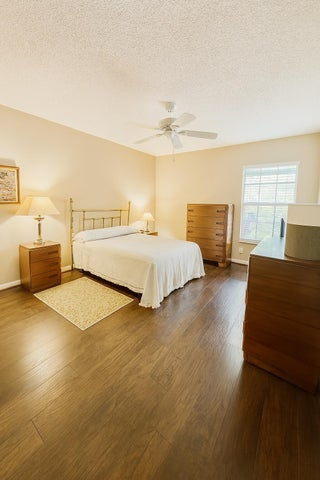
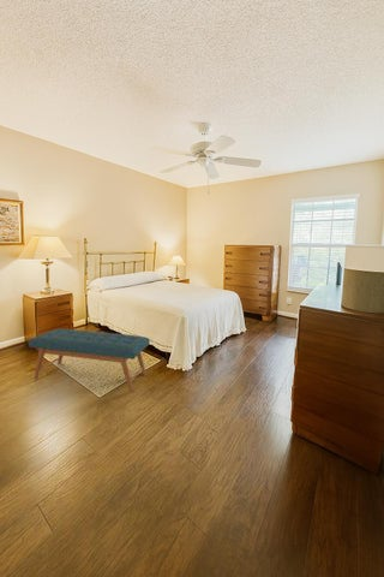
+ bench (91, 356)
